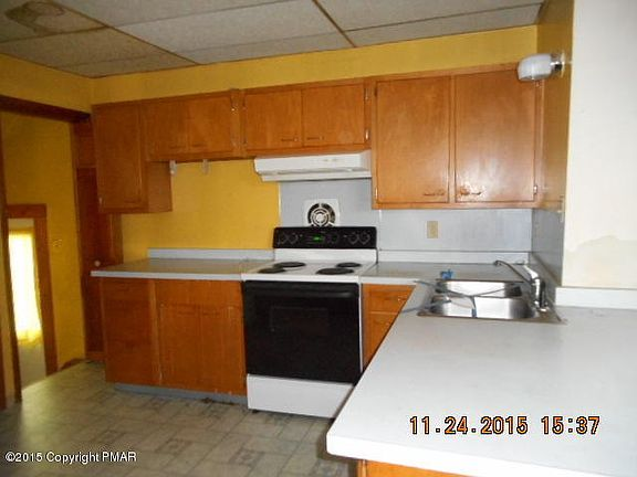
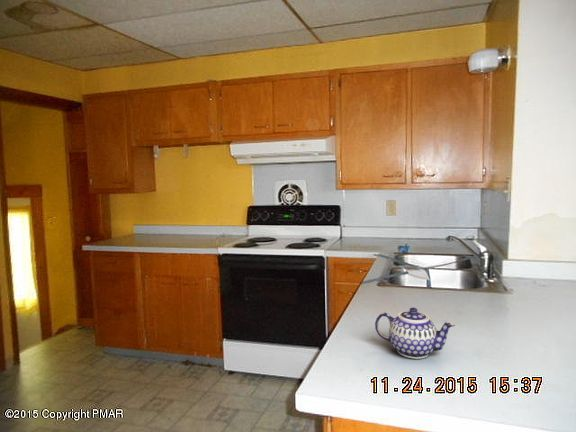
+ teapot (413, 330)
